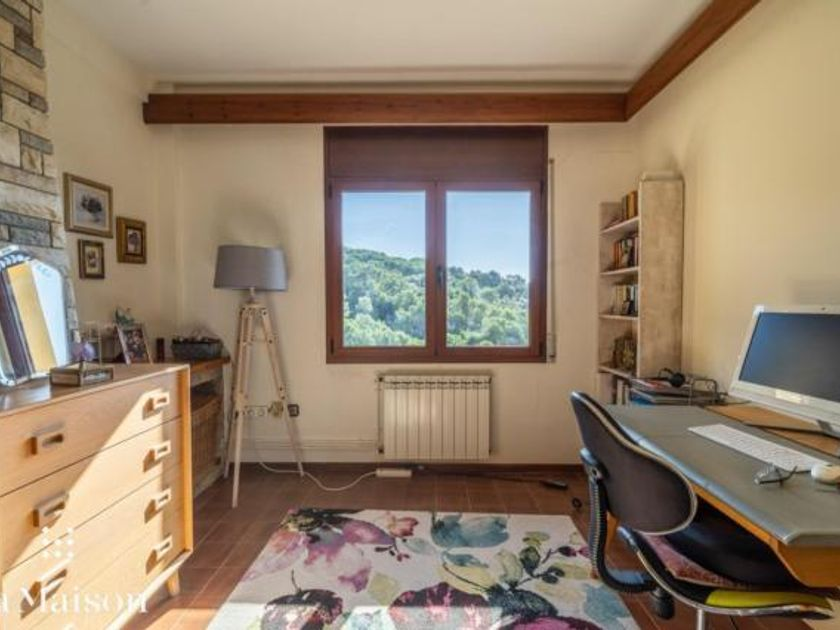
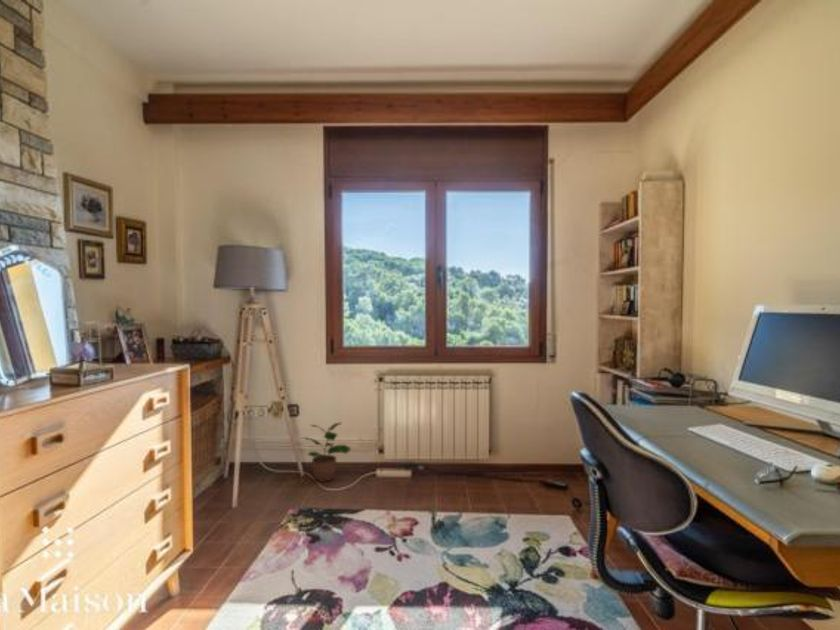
+ potted plant (325, 449)
